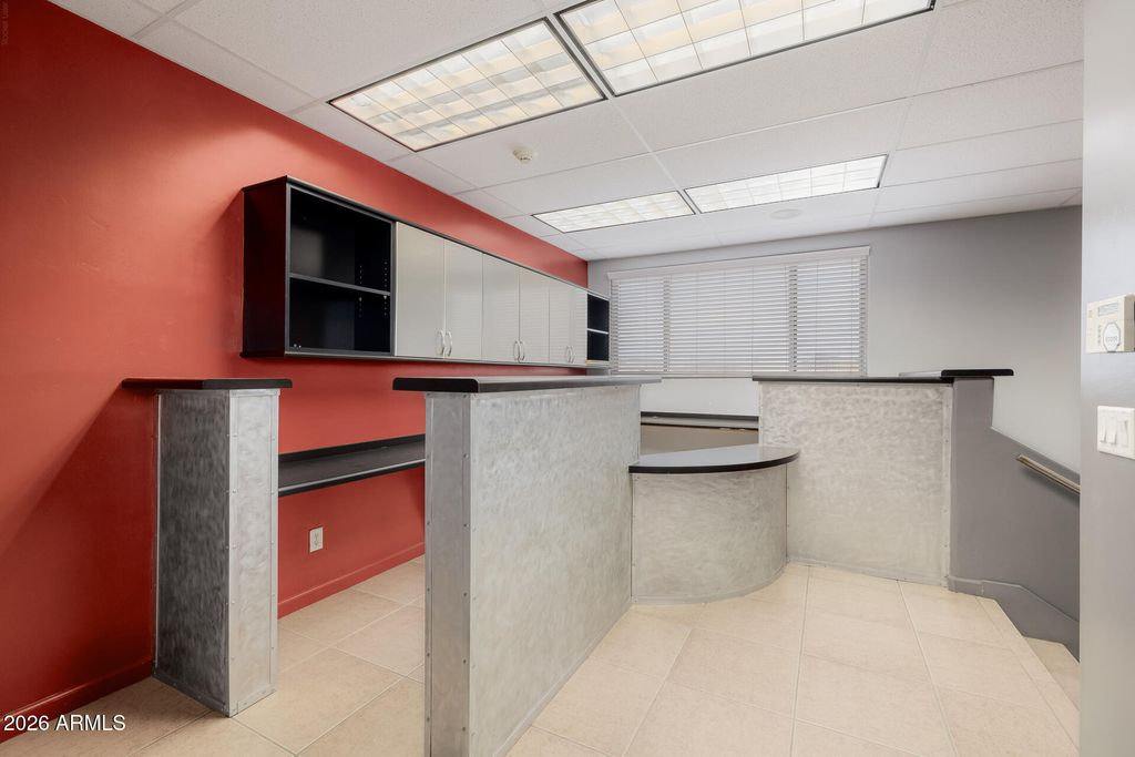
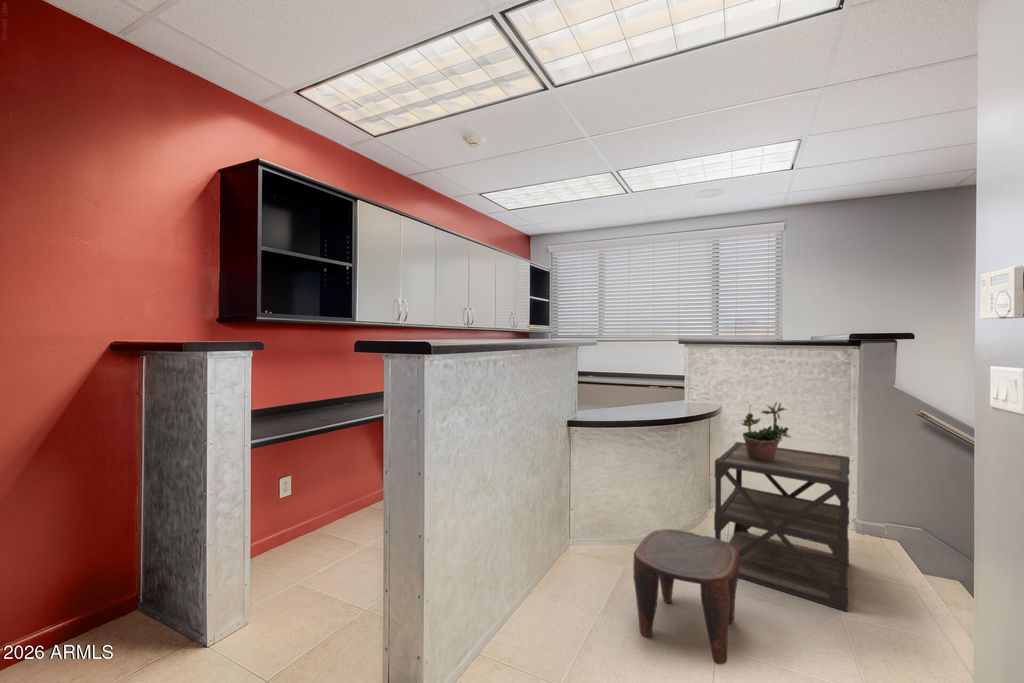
+ side table (782, 512)
+ stool (686, 581)
+ potted plant (763, 428)
